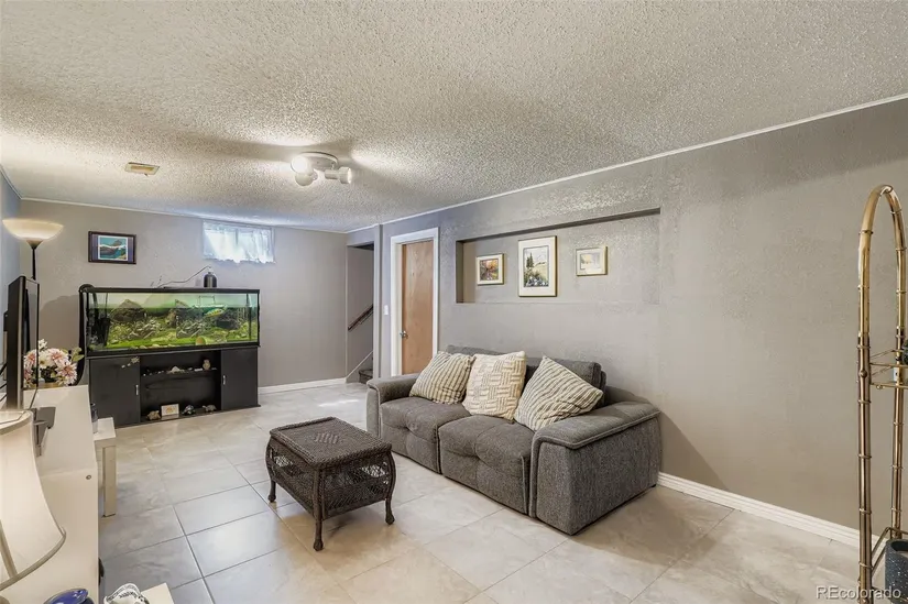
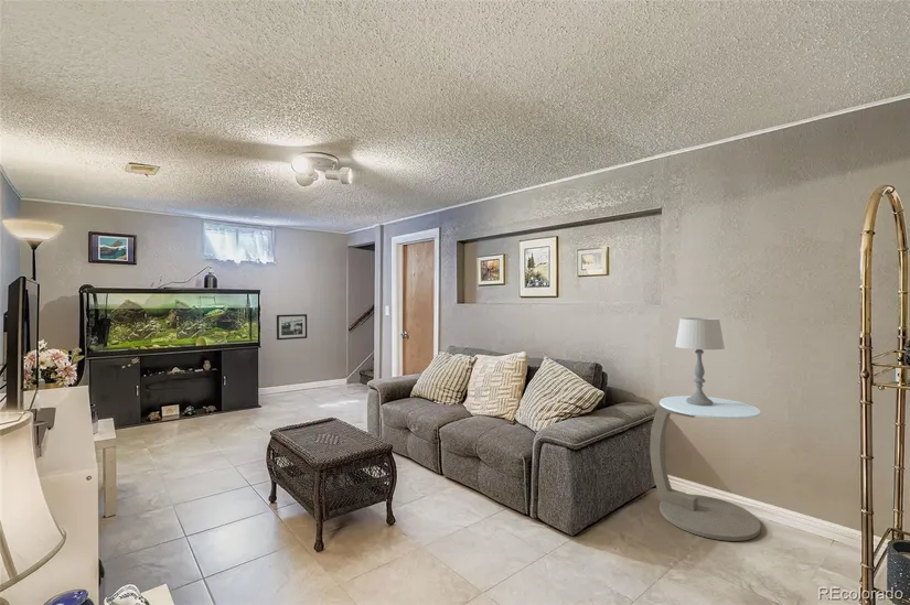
+ picture frame (291, 326)
+ side table (700, 495)
+ table lamp (699, 360)
